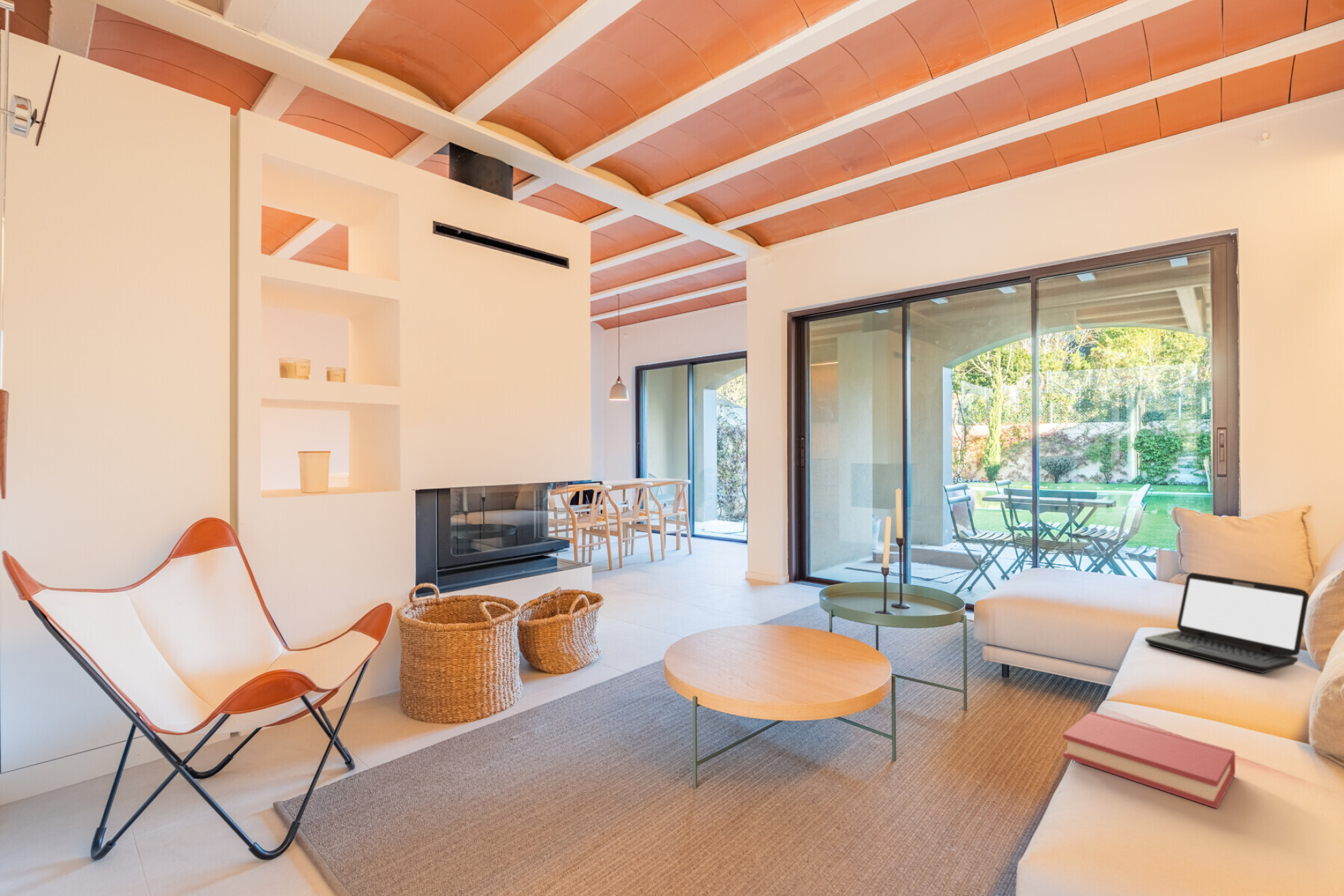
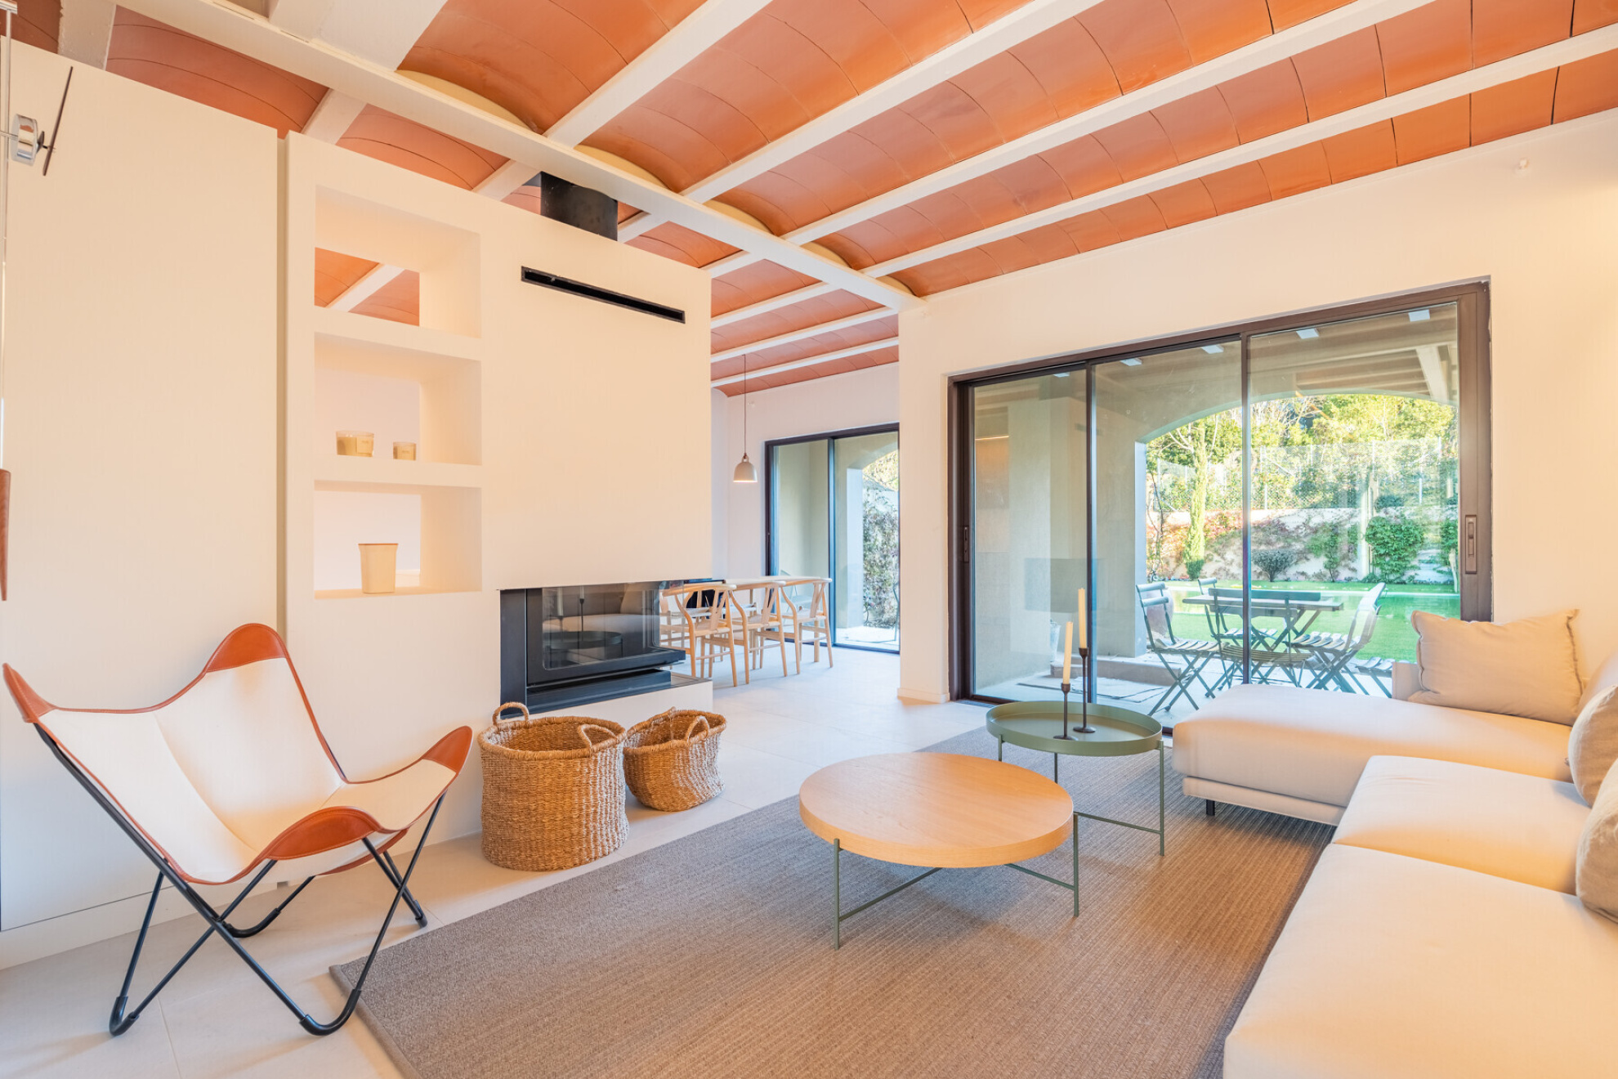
- hardback book (1146, 753)
- laptop (1222, 618)
